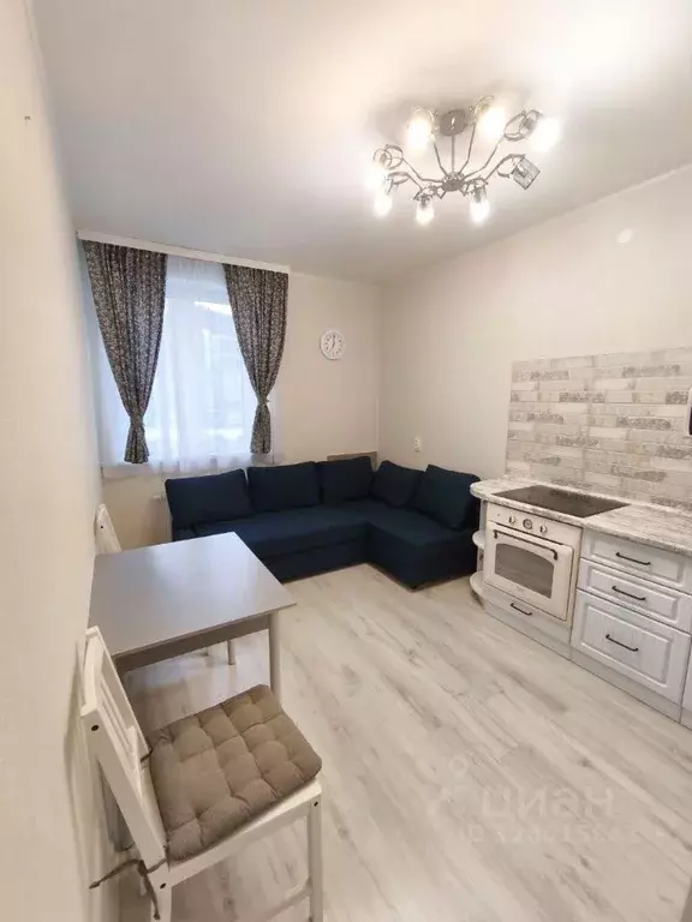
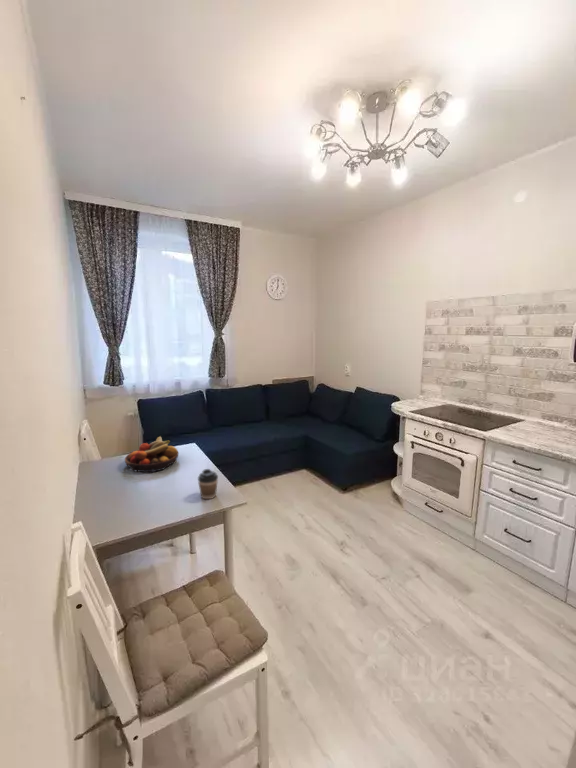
+ coffee cup (208, 483)
+ fruit bowl (151, 452)
